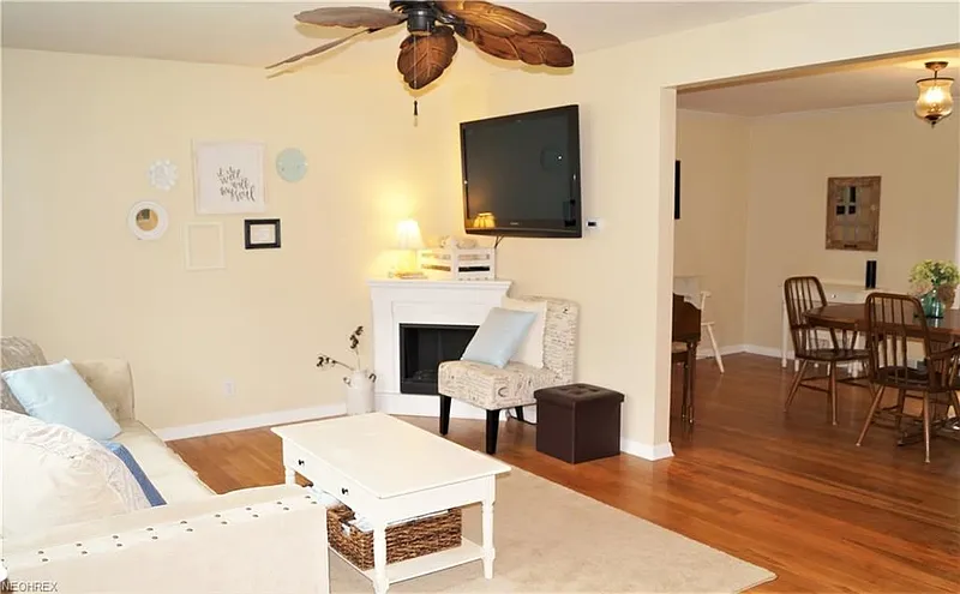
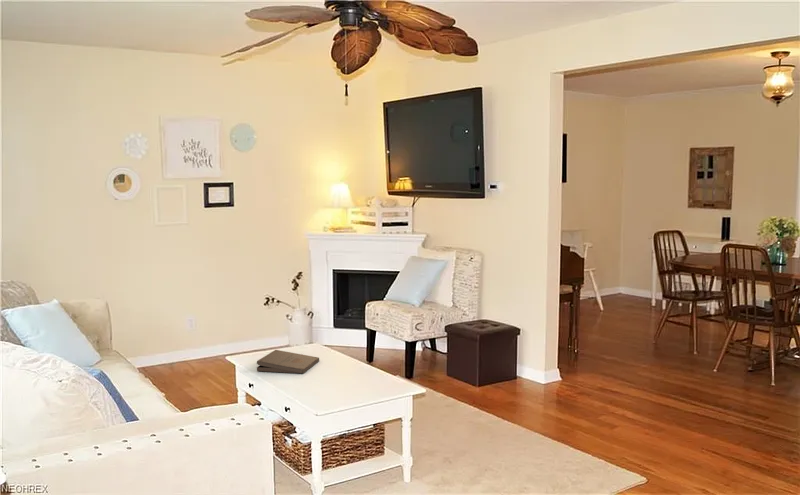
+ pizza box (288, 361)
